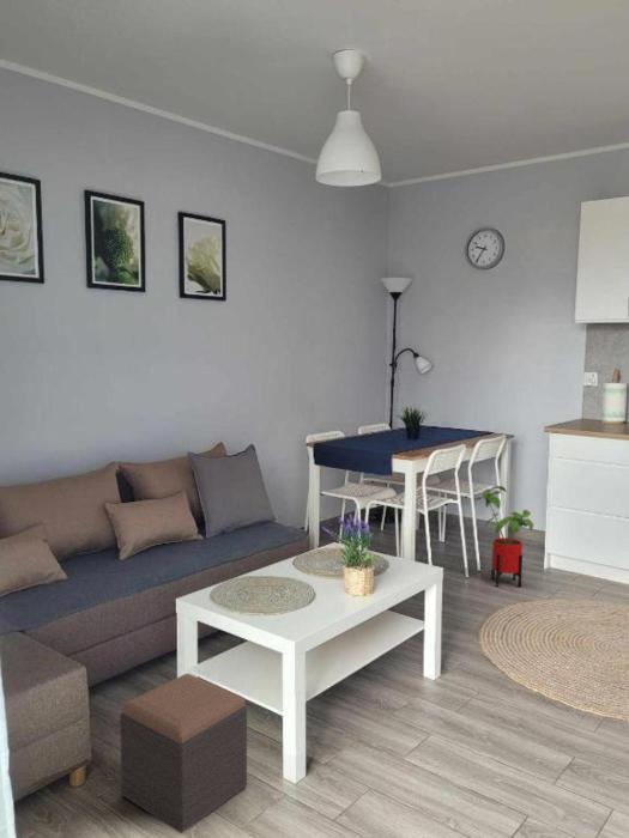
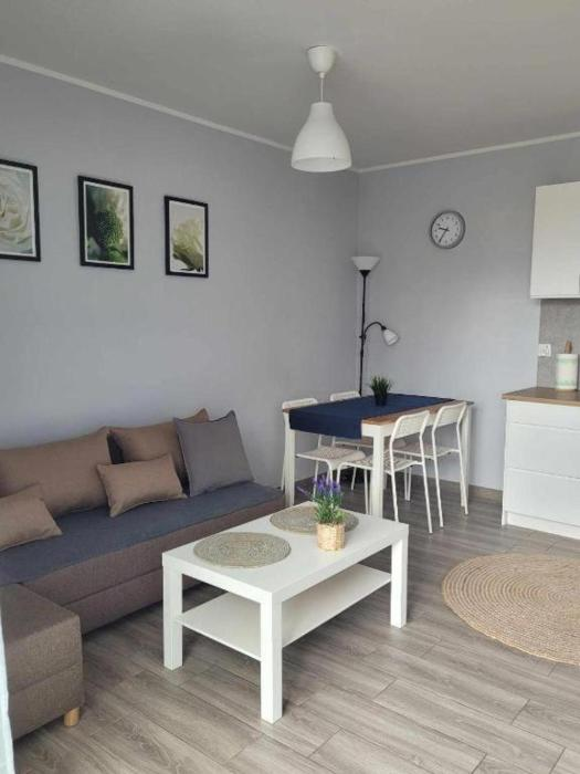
- footstool (185, 743)
- house plant (506, 538)
